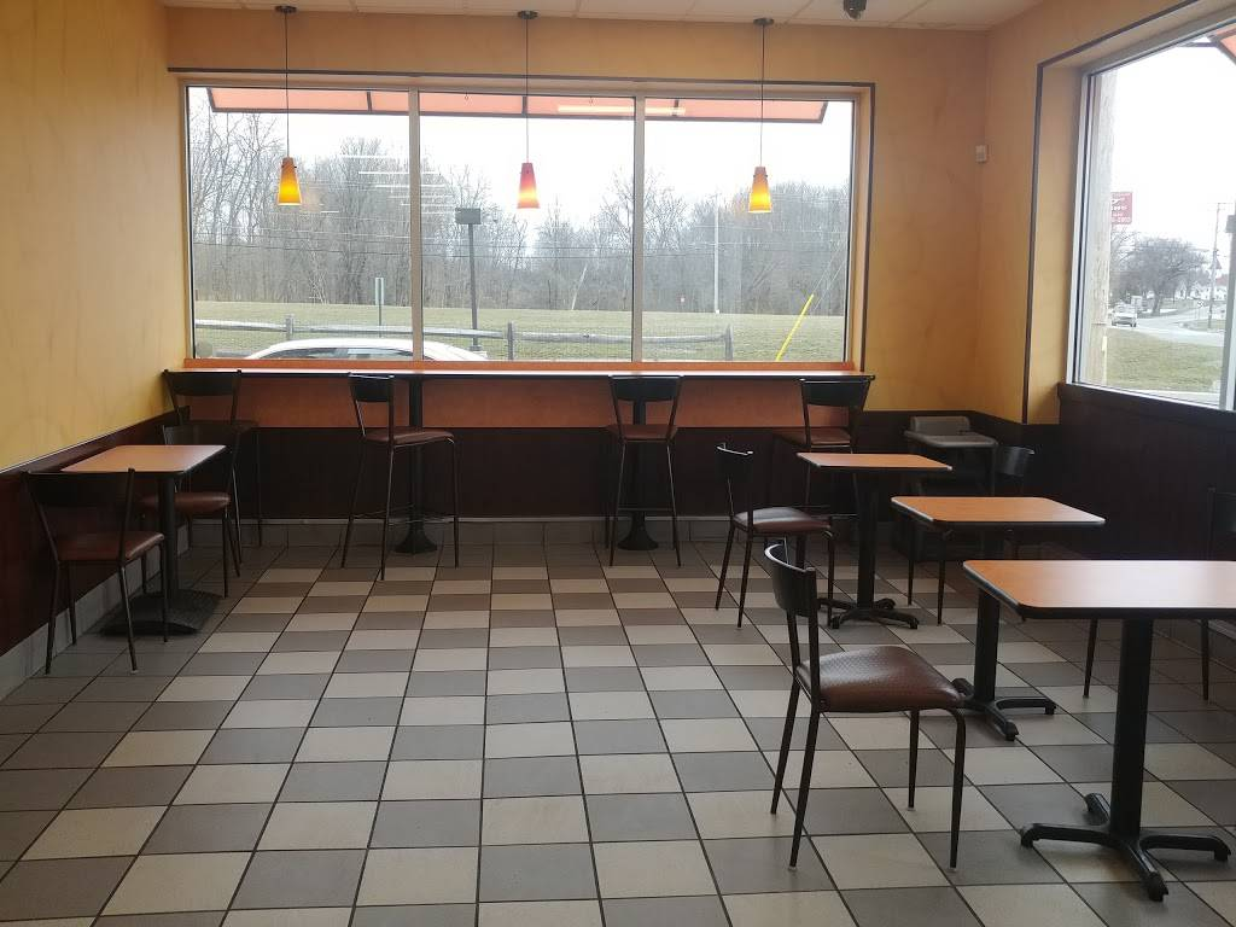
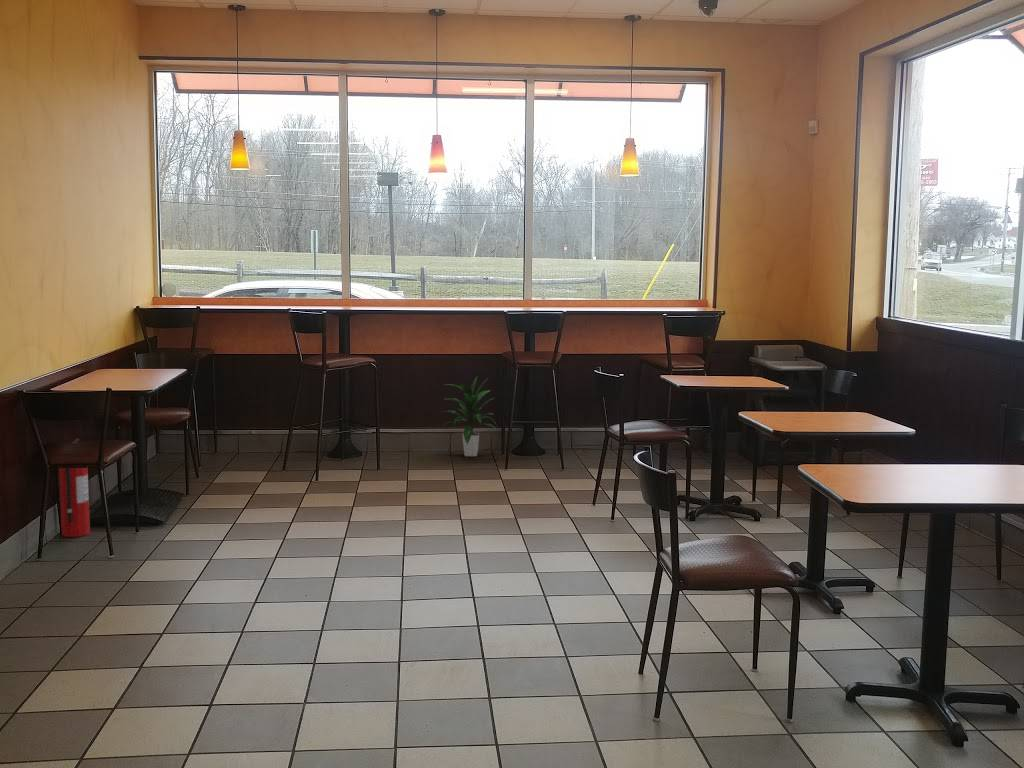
+ fire extinguisher (73, 487)
+ indoor plant (469, 415)
